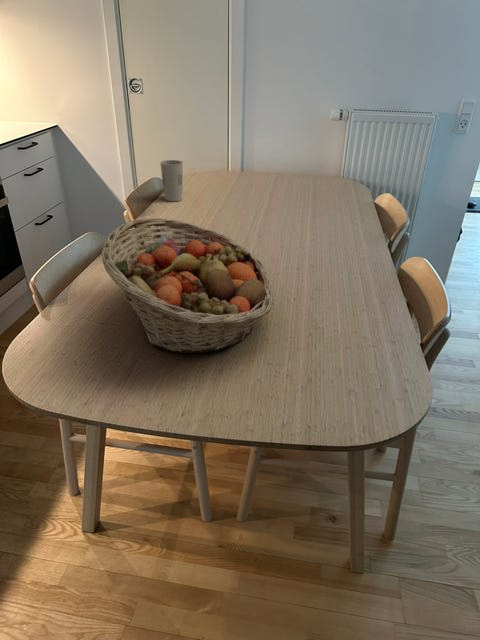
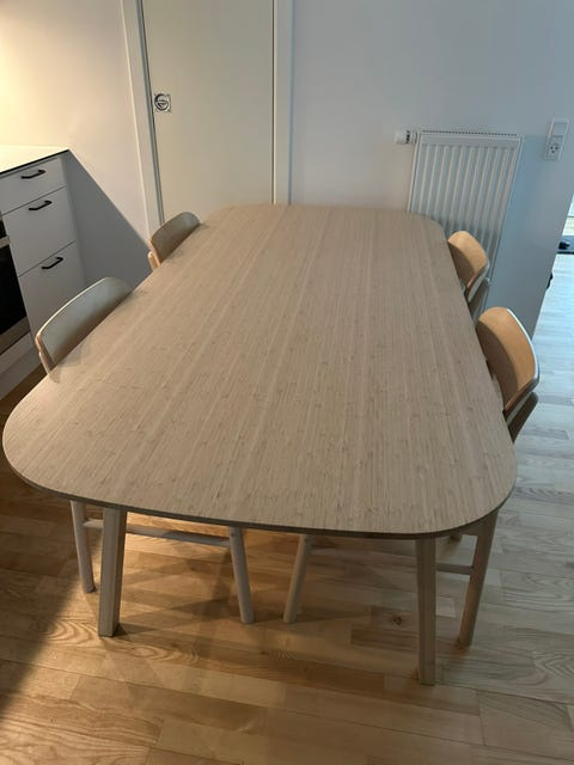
- cup (172, 181)
- fruit basket (192, 278)
